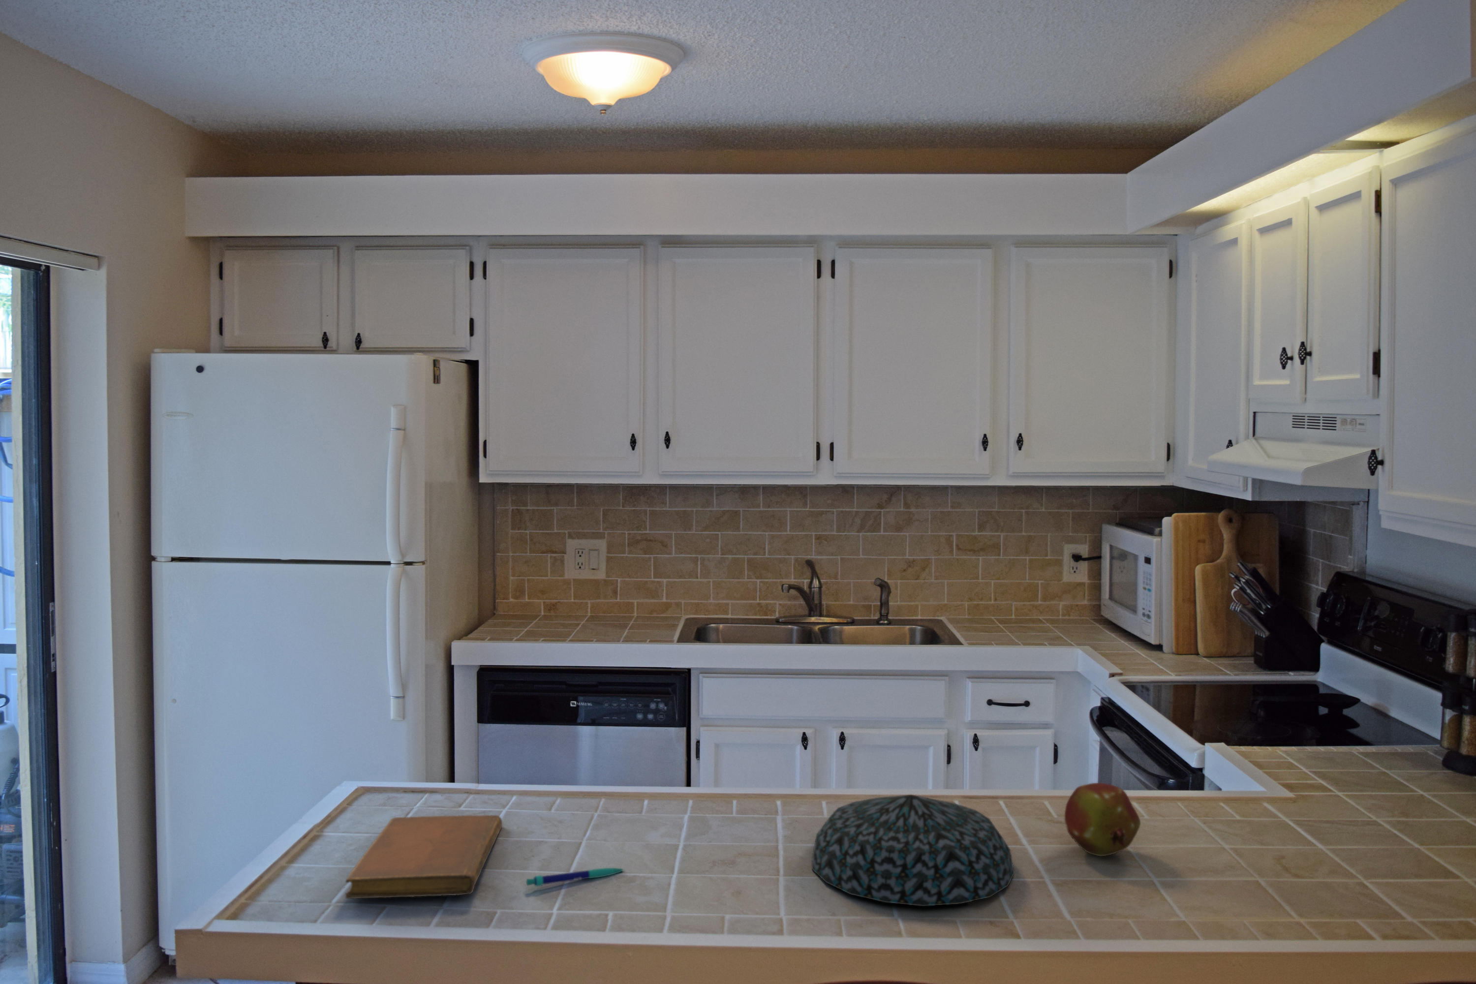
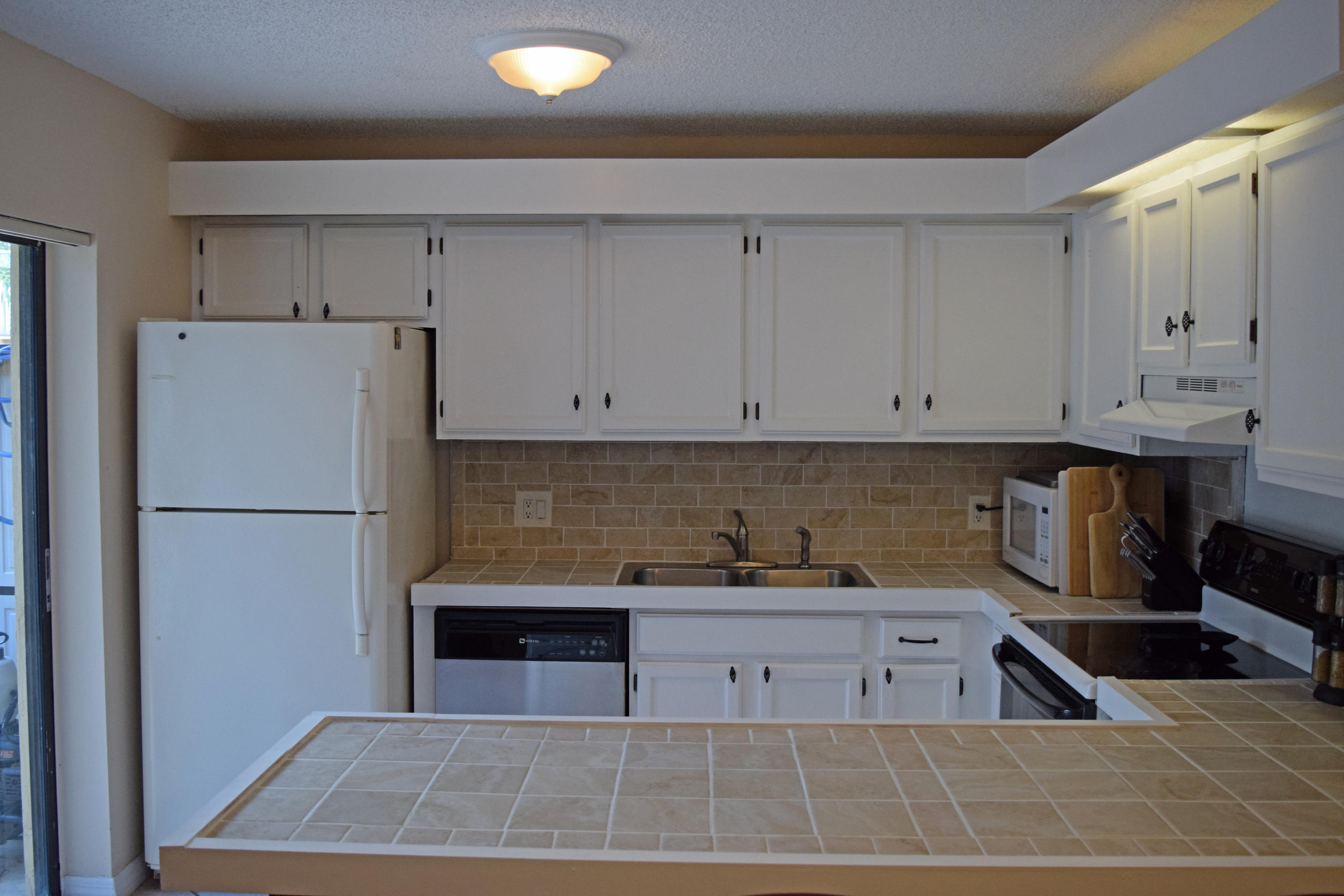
- bowl (910, 829)
- pen (578, 875)
- fruit (1104, 821)
- notebook (431, 852)
